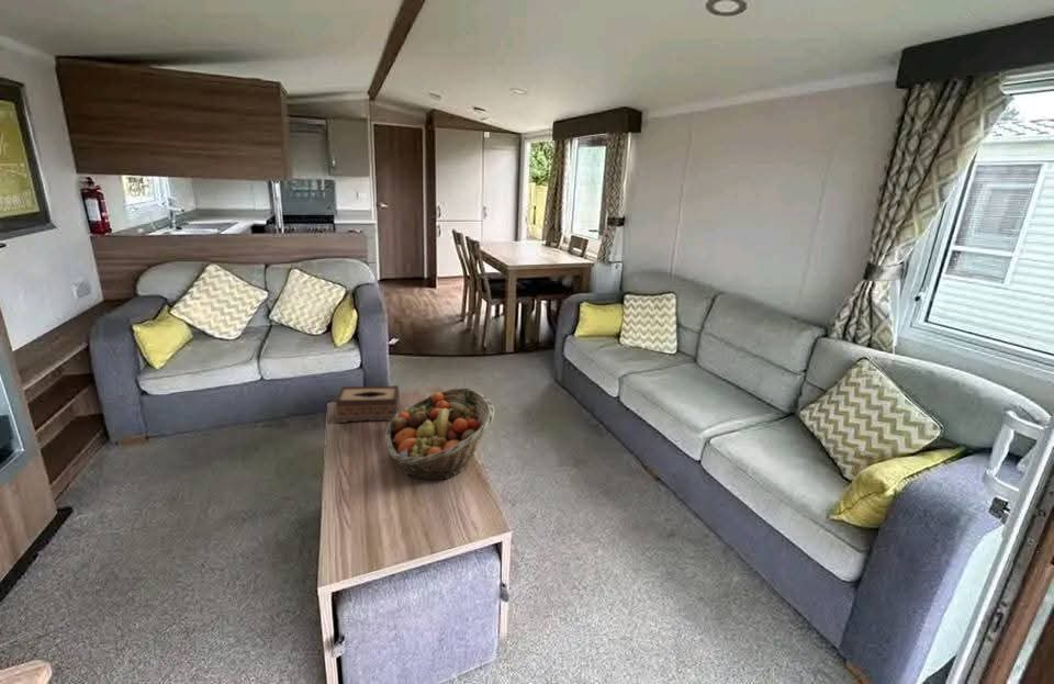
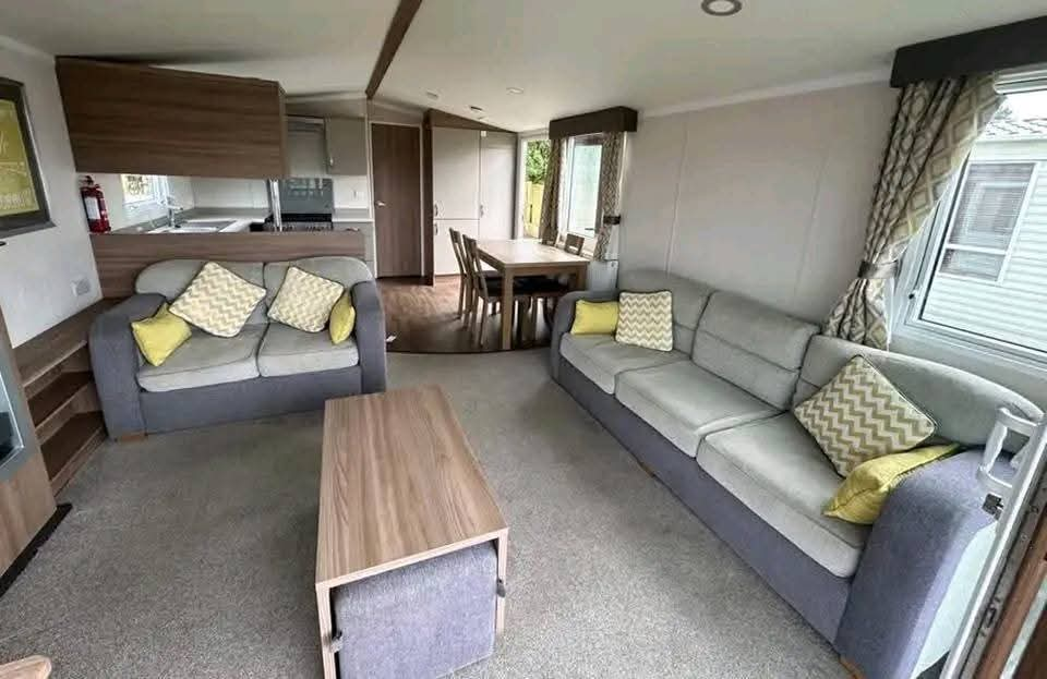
- fruit basket (439, 430)
- tissue box (369, 403)
